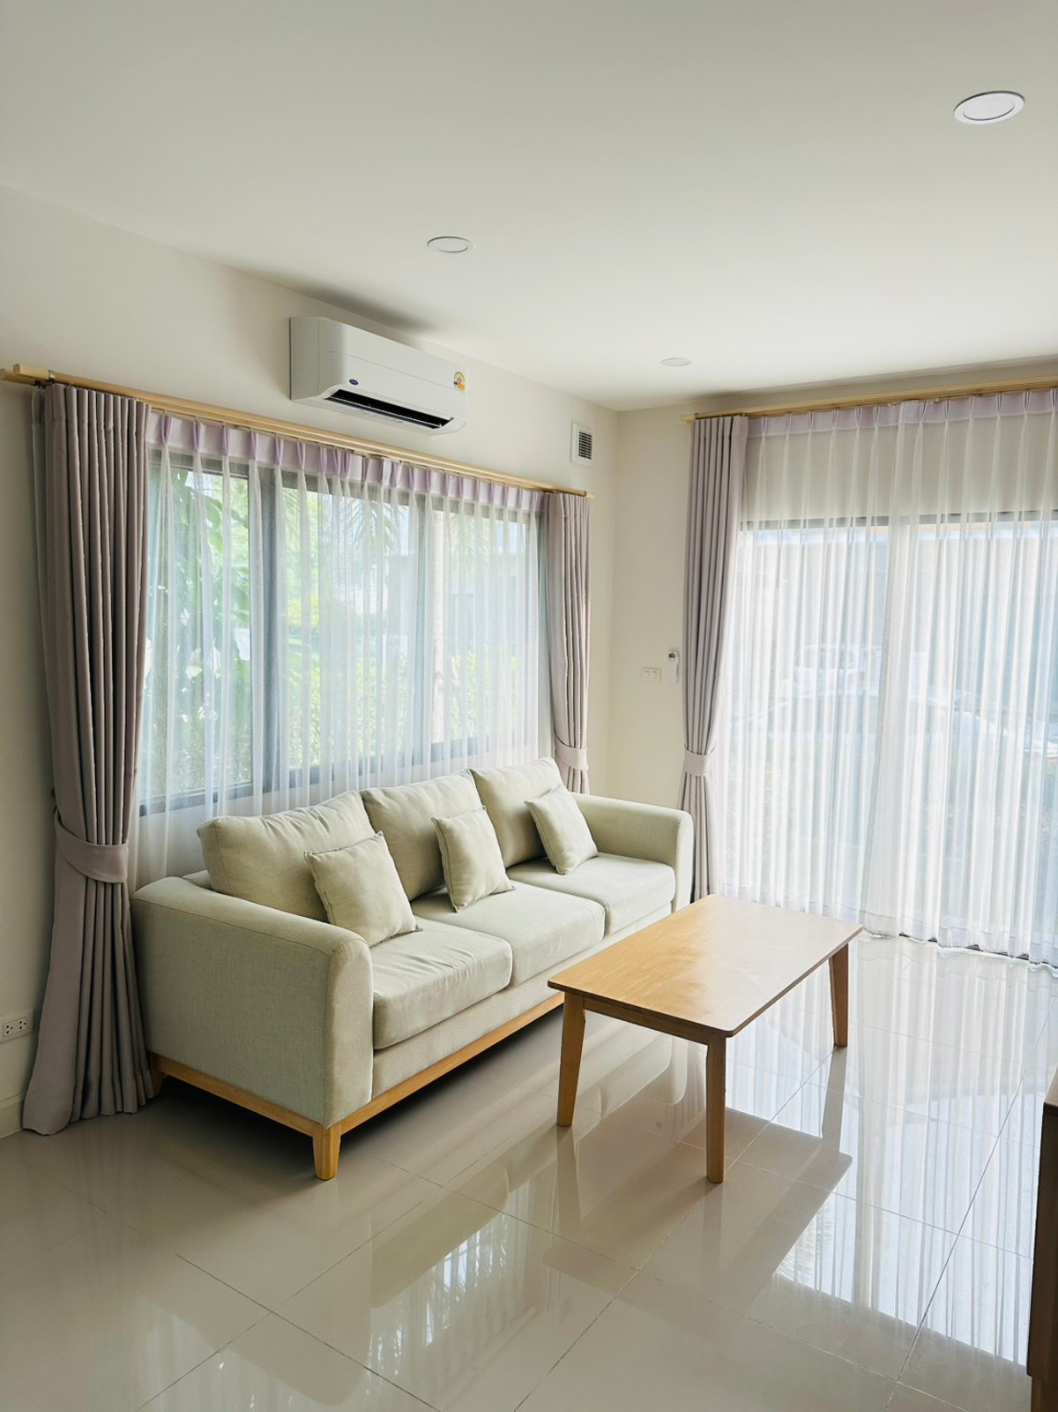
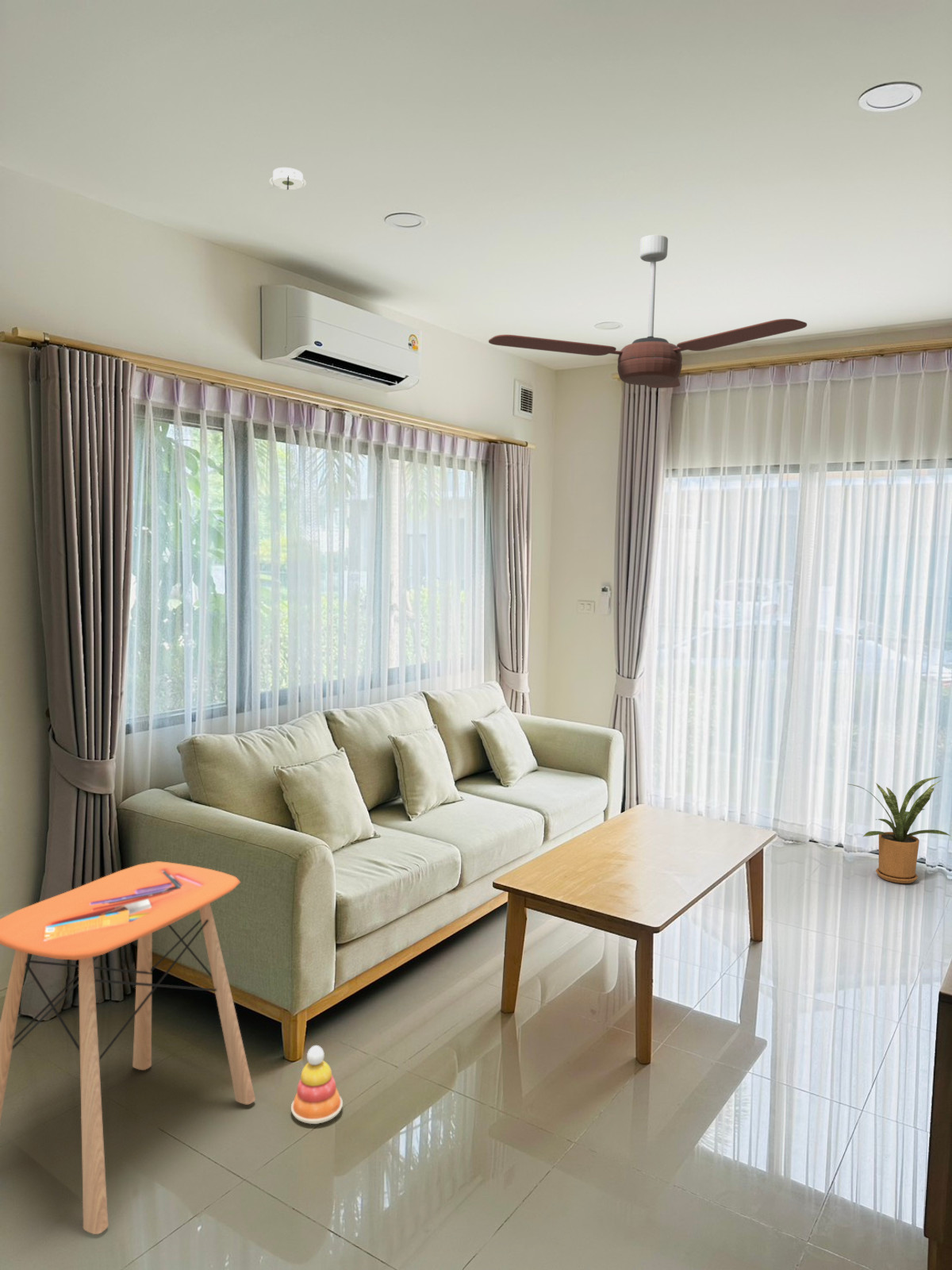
+ stacking toy (317, 1078)
+ ceiling fan (648, 317)
+ house plant (898, 824)
+ side table (125, 1023)
+ smoke detector (286, 179)
